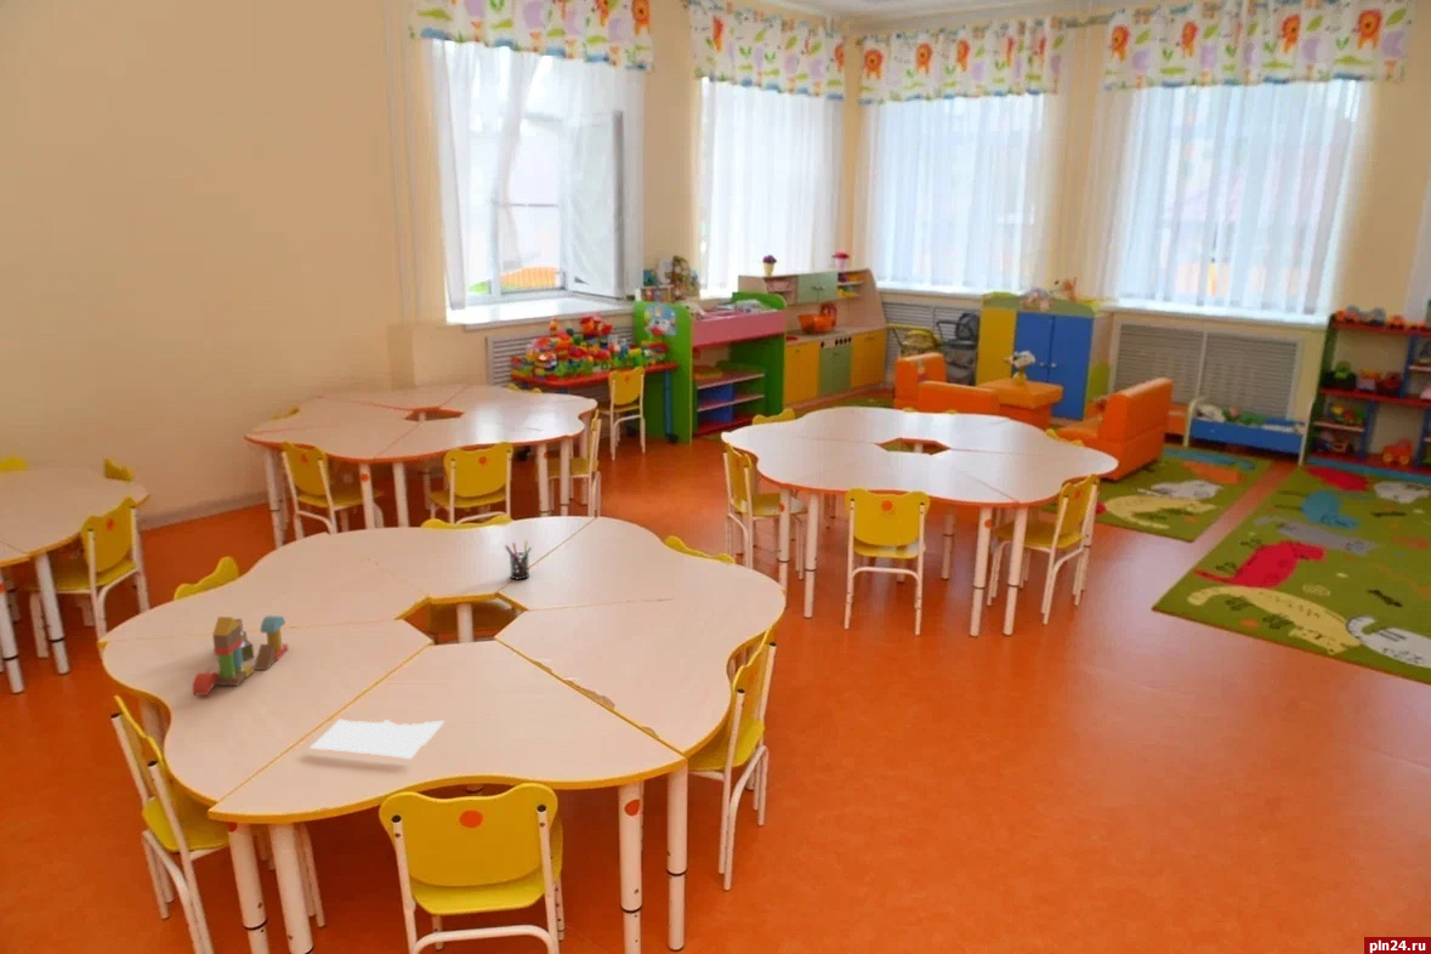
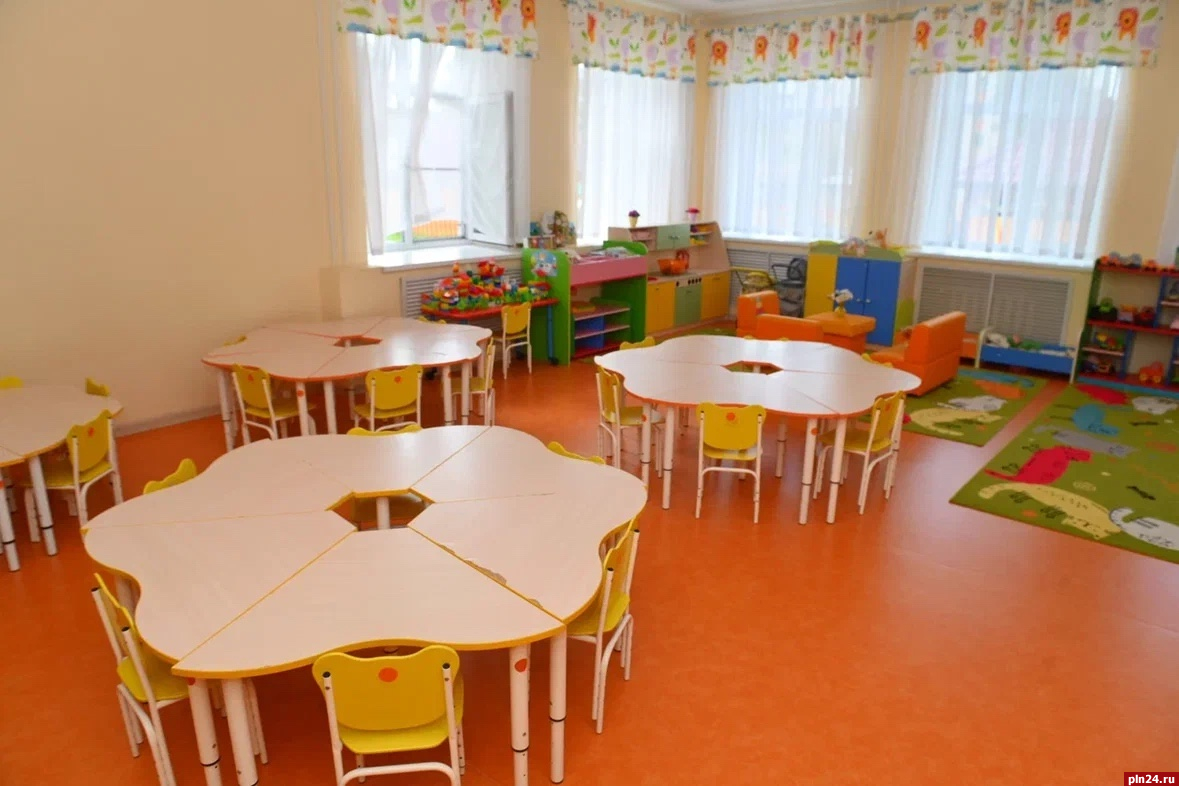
- toy blocks (231, 638)
- pen holder (519, 558)
- paper sheet (379, 731)
